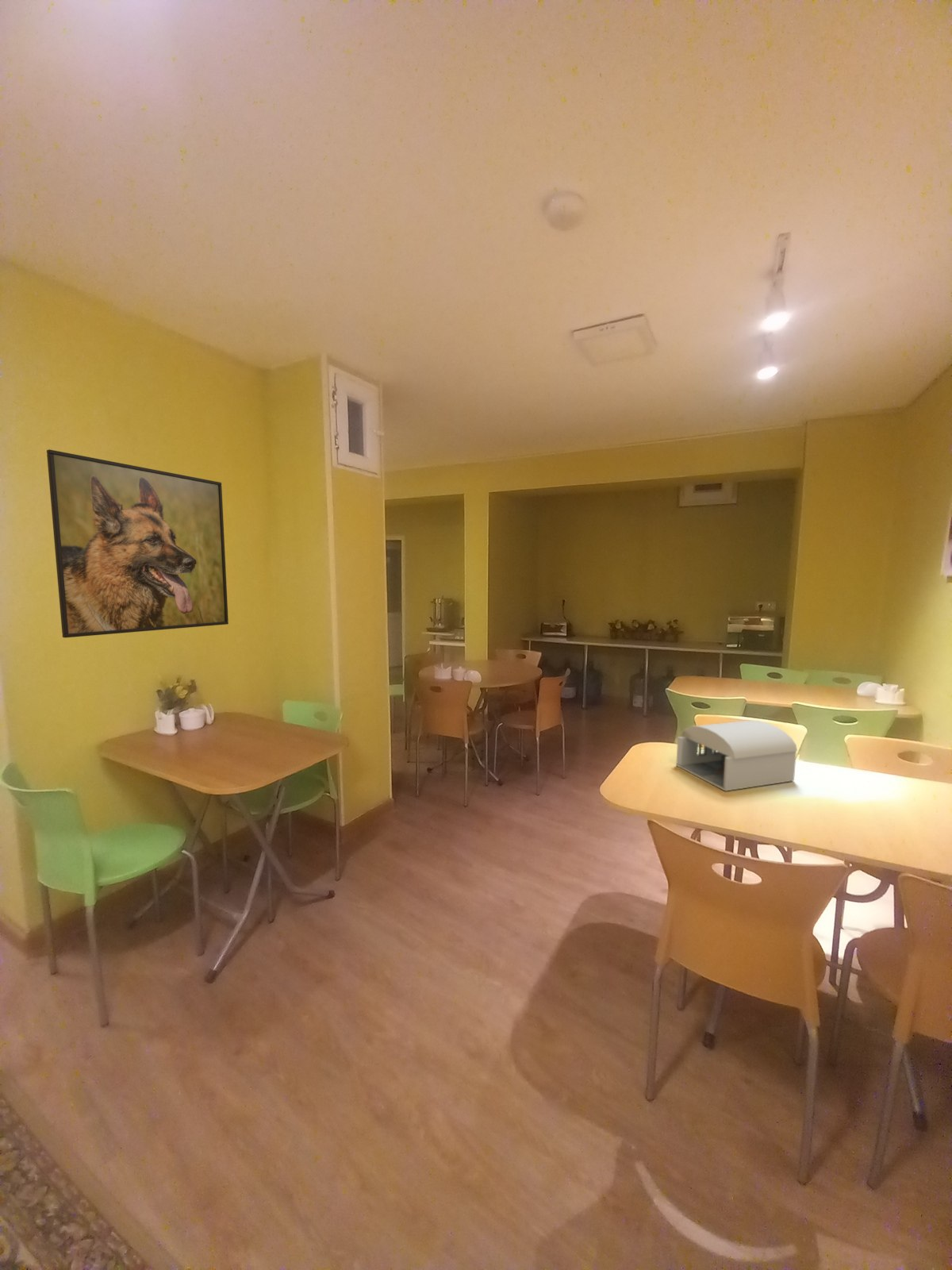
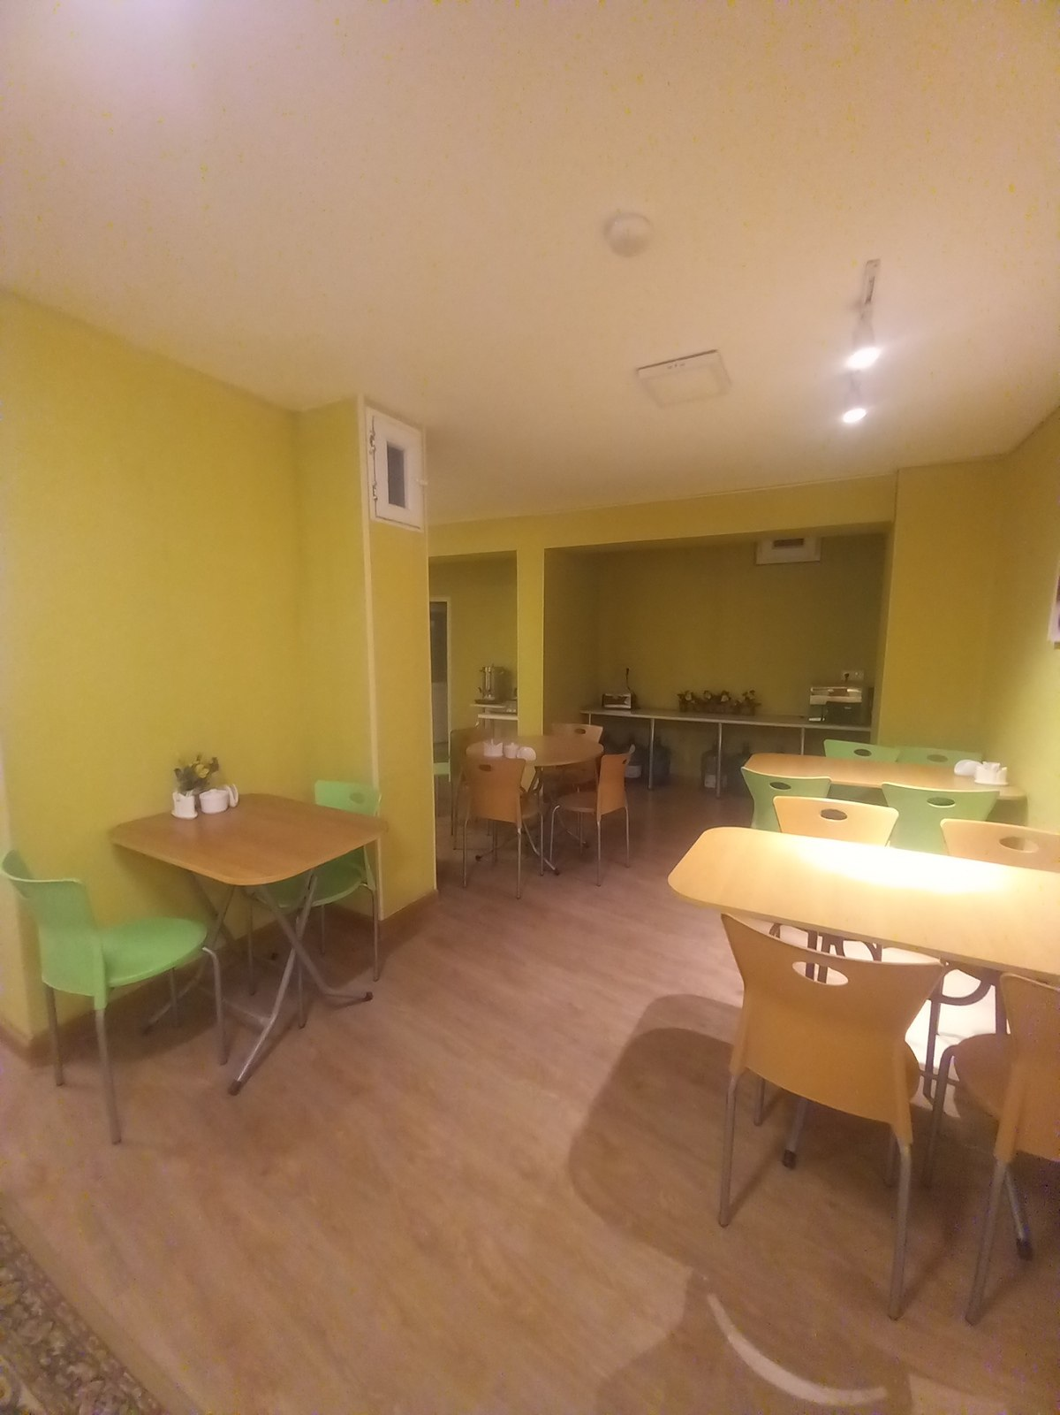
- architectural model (734, 749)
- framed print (152, 550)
